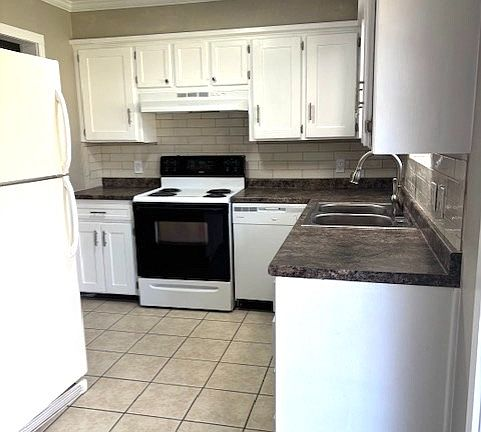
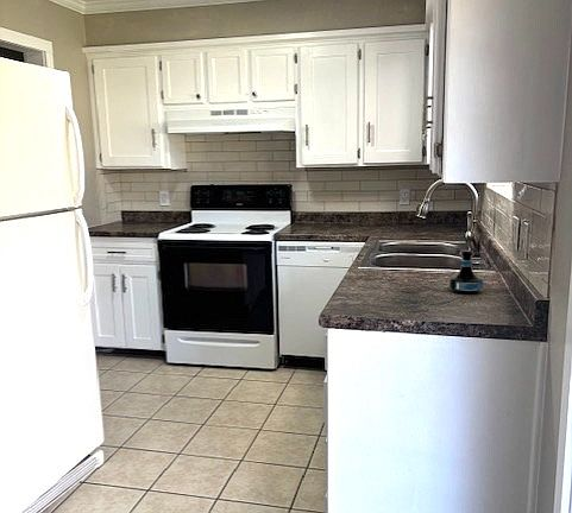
+ tequila bottle (466, 271)
